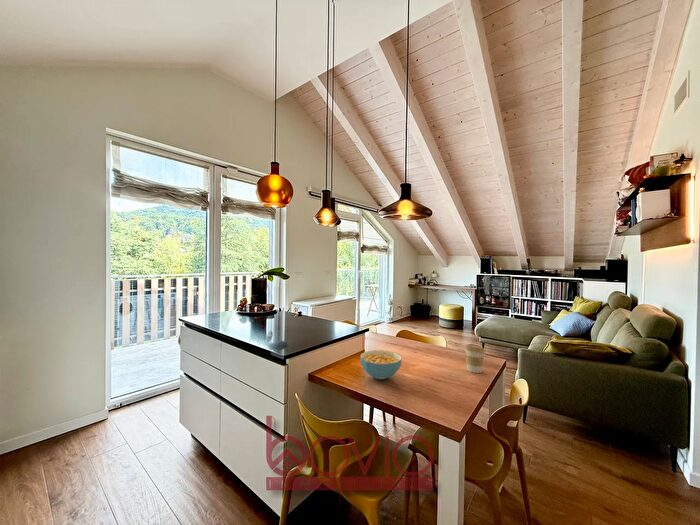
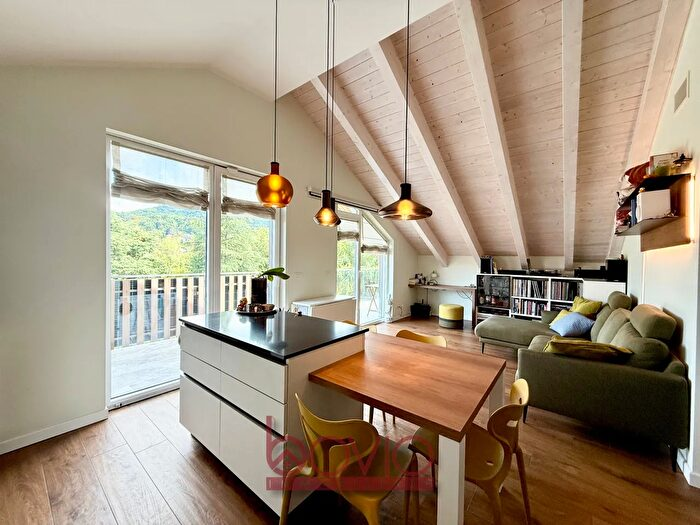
- cereal bowl (380, 366)
- coffee cup (474, 357)
